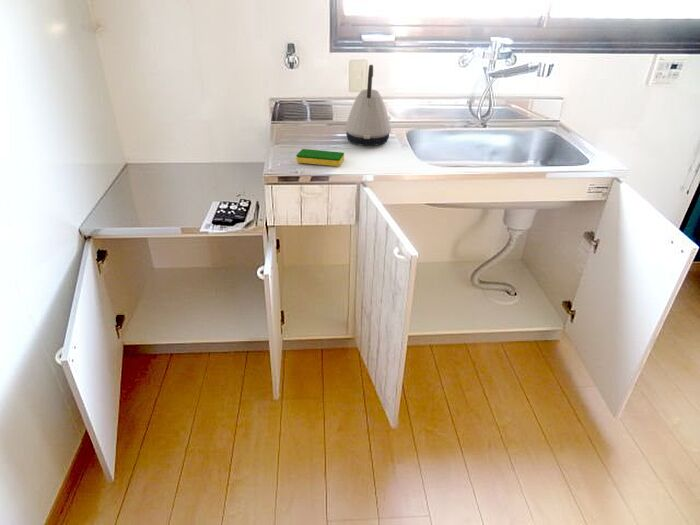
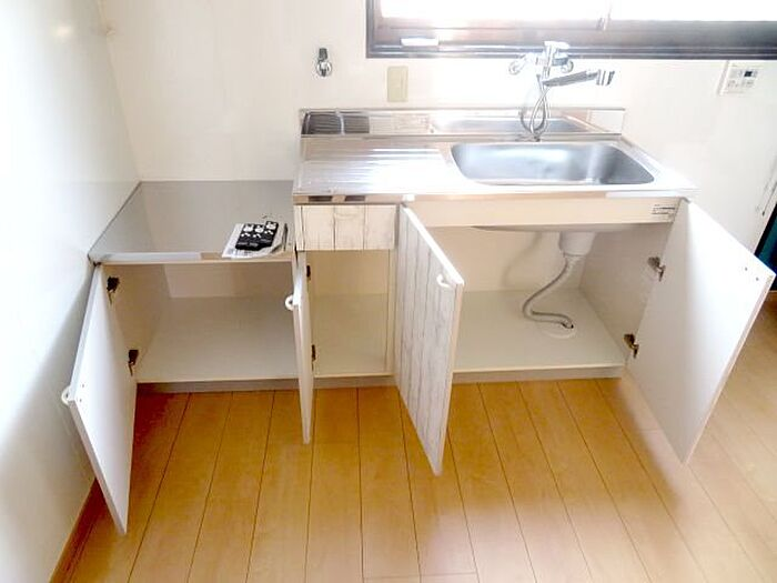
- kettle (369, 104)
- dish sponge (320, 157)
